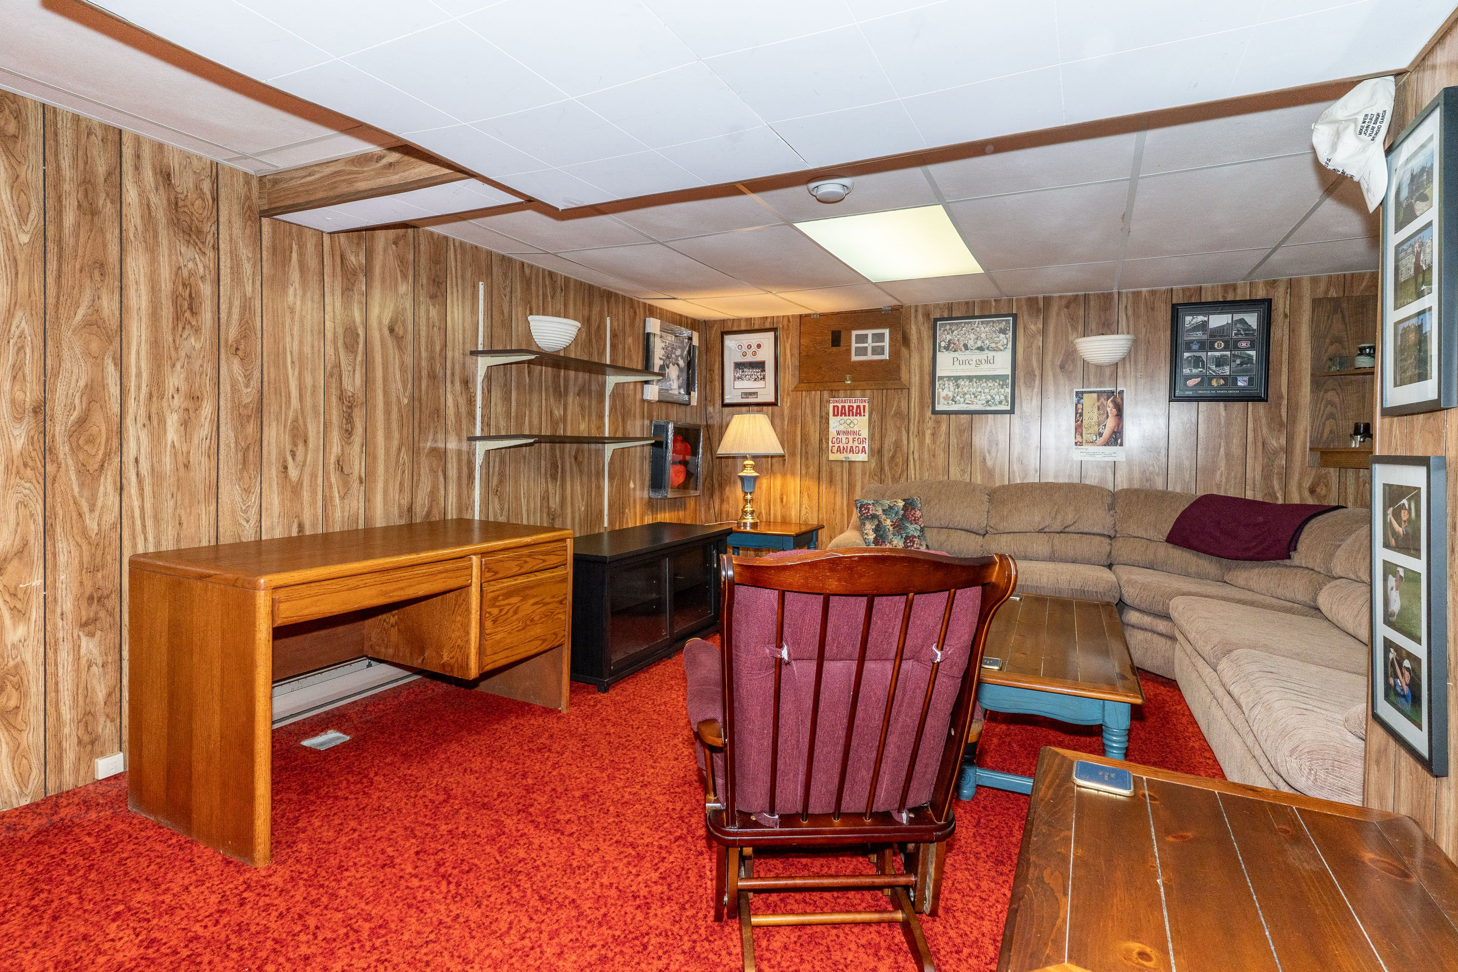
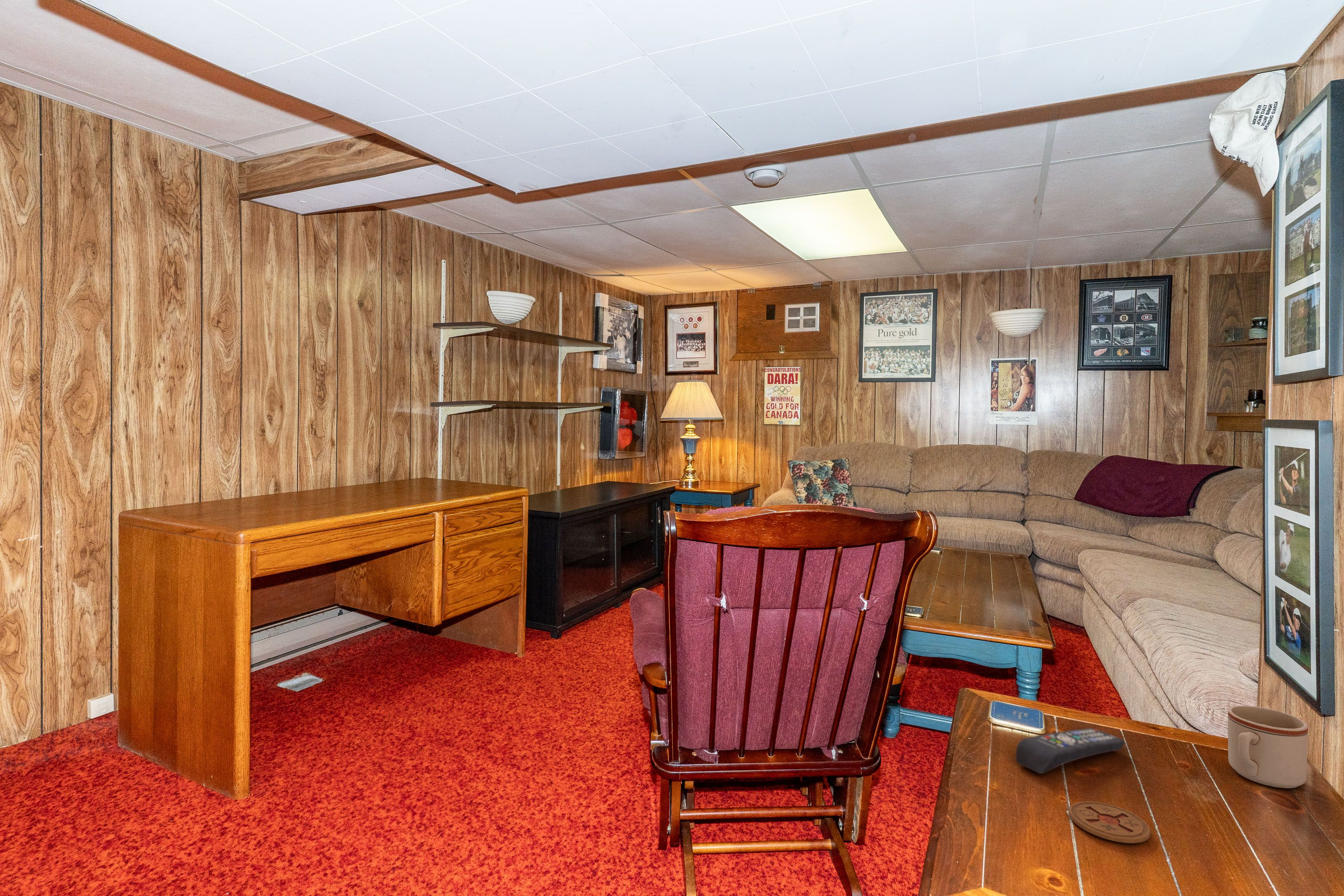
+ coaster (1108, 821)
+ remote control (1070, 746)
+ mug (1261, 748)
